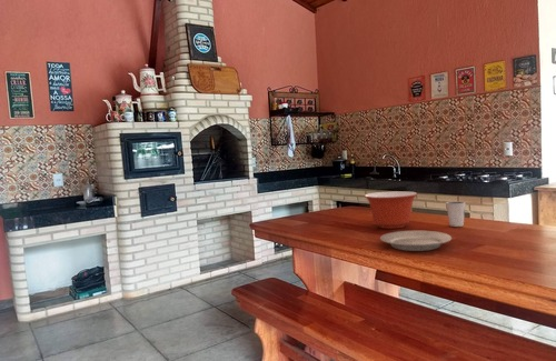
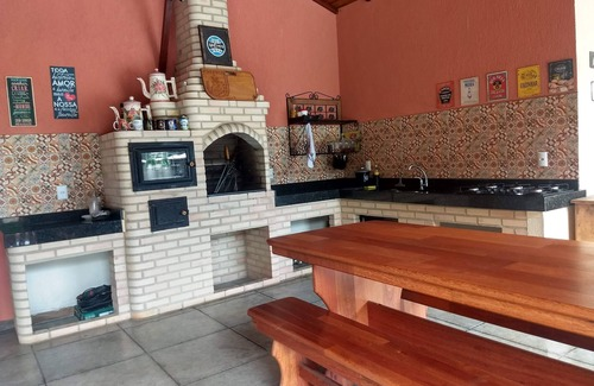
- mixing bowl (390, 210)
- plate (415, 241)
- dixie cup (456, 213)
